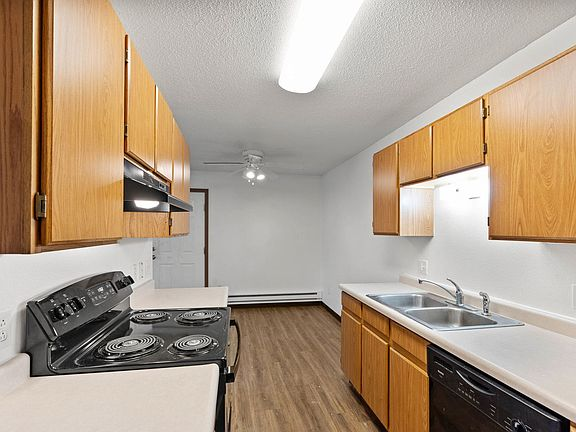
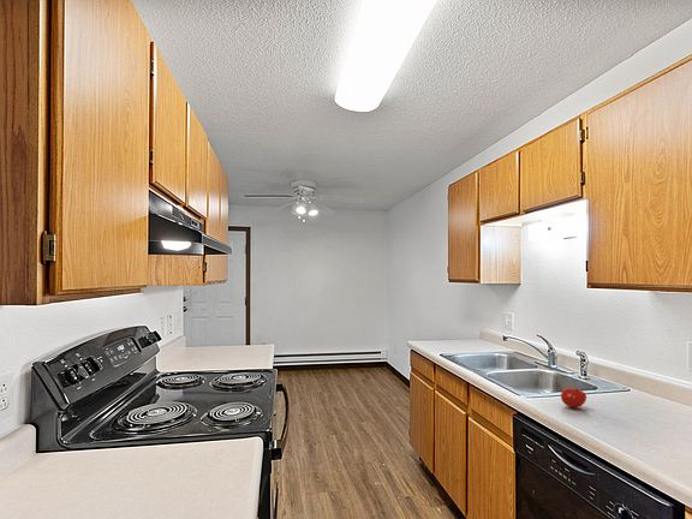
+ fruit (573, 396)
